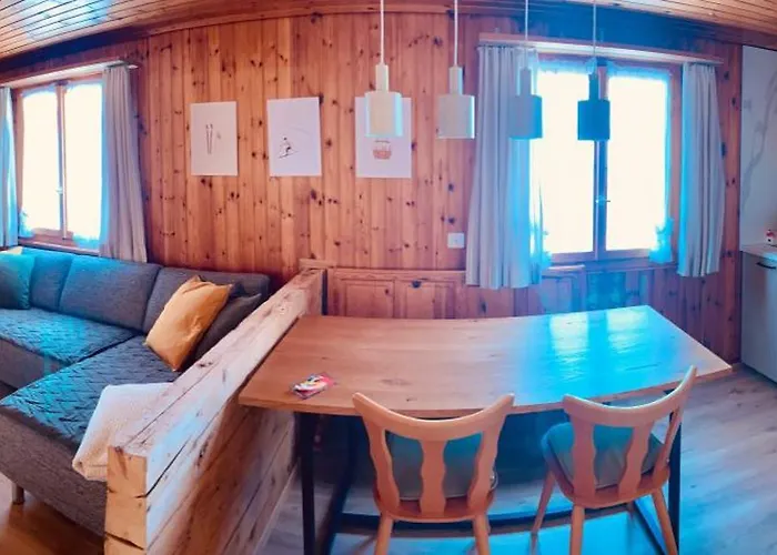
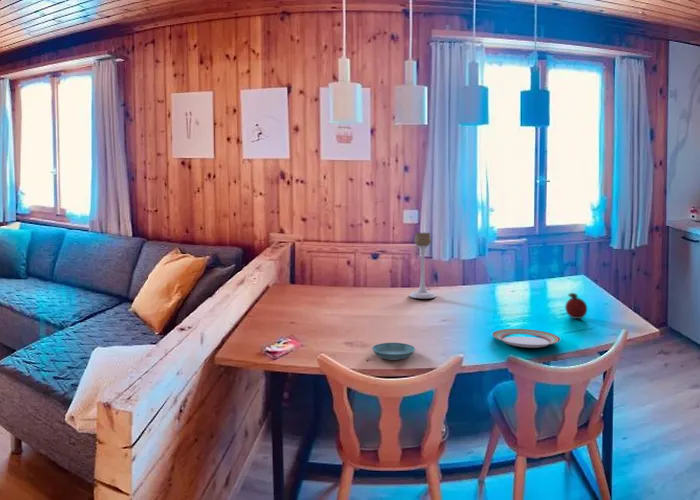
+ plate (525, 339)
+ candle holder (422, 264)
+ fruit (575, 306)
+ saucer (393, 351)
